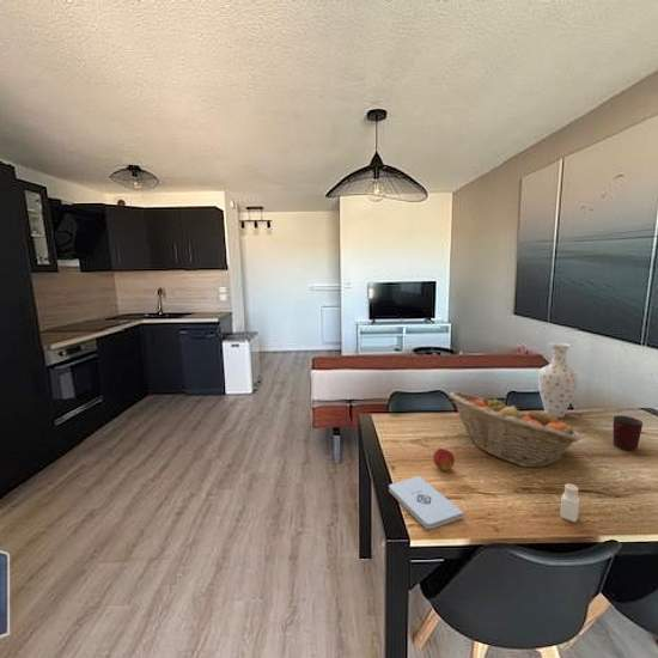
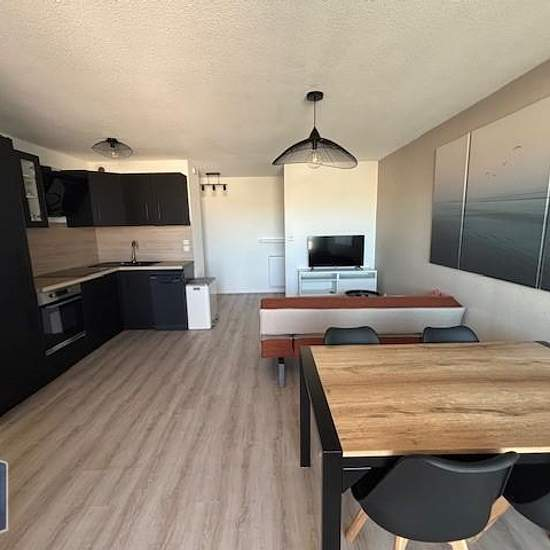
- pepper shaker (569, 501)
- notepad (422, 500)
- peach (443, 458)
- vase (556, 379)
- mug (623, 433)
- fruit basket (507, 421)
